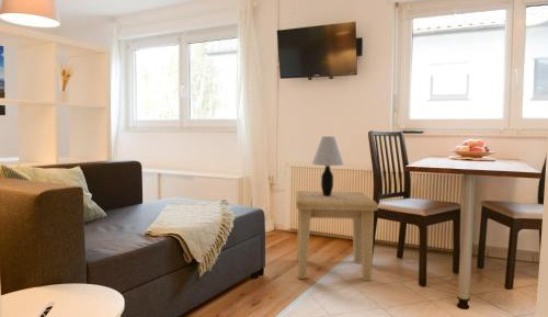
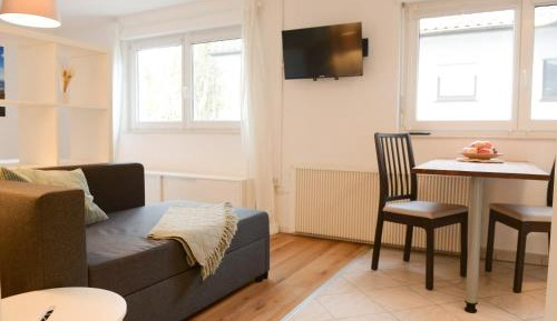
- side table (332, 217)
- table lamp (327, 166)
